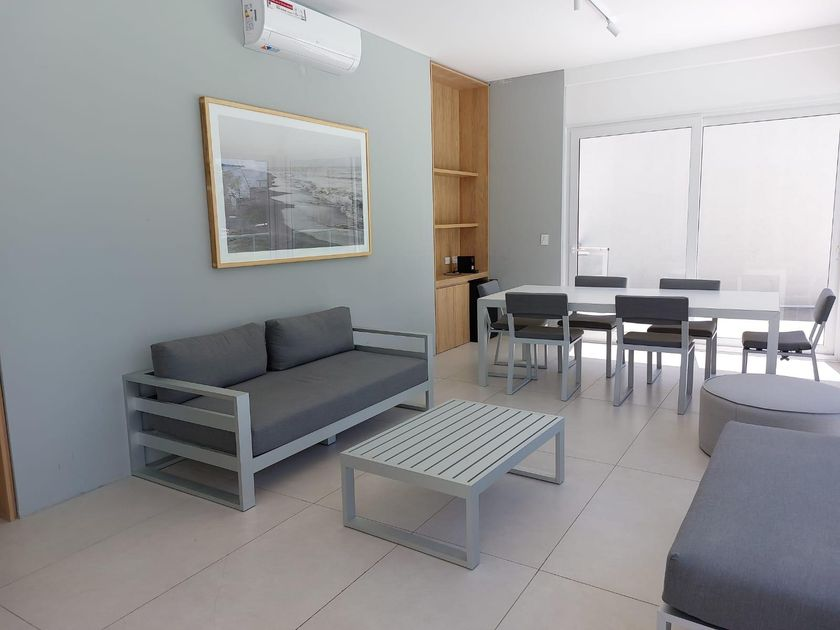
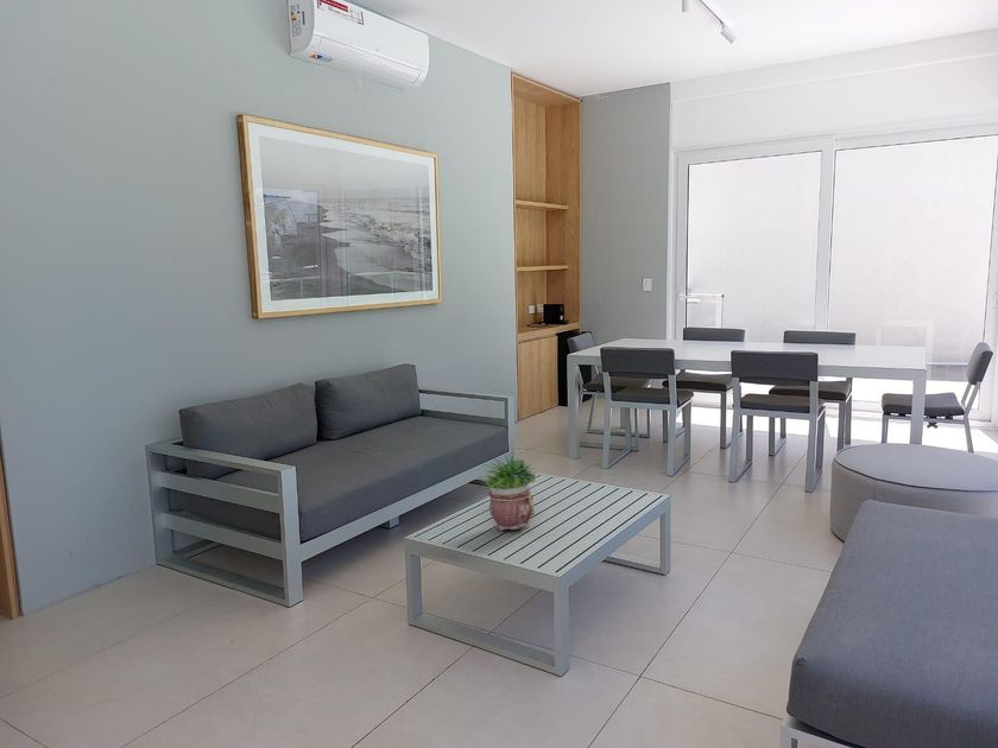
+ potted plant (507, 490)
